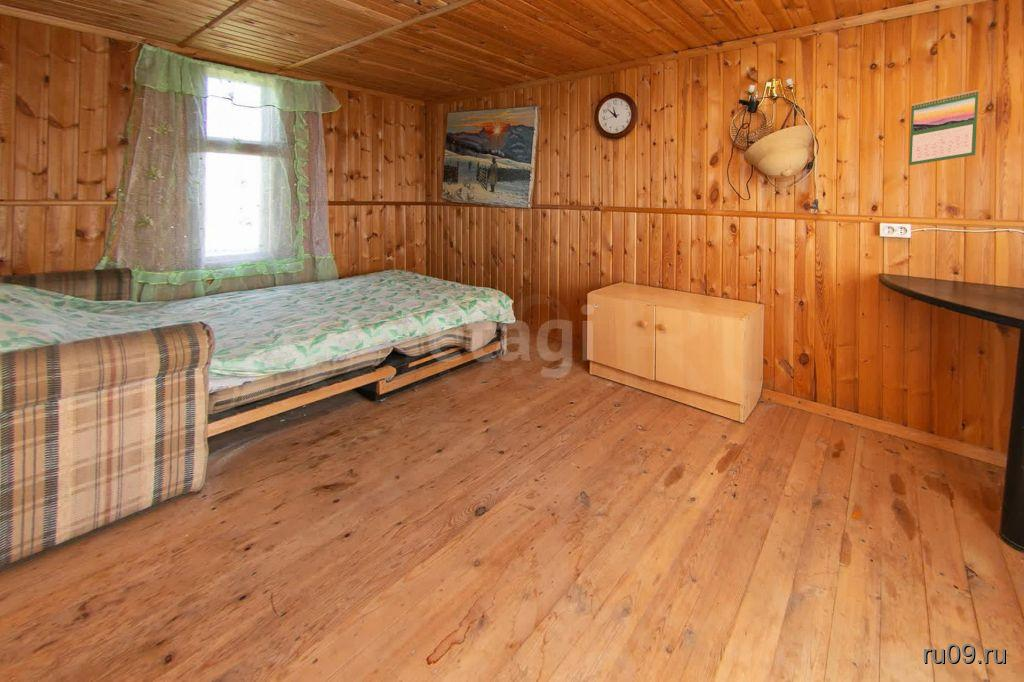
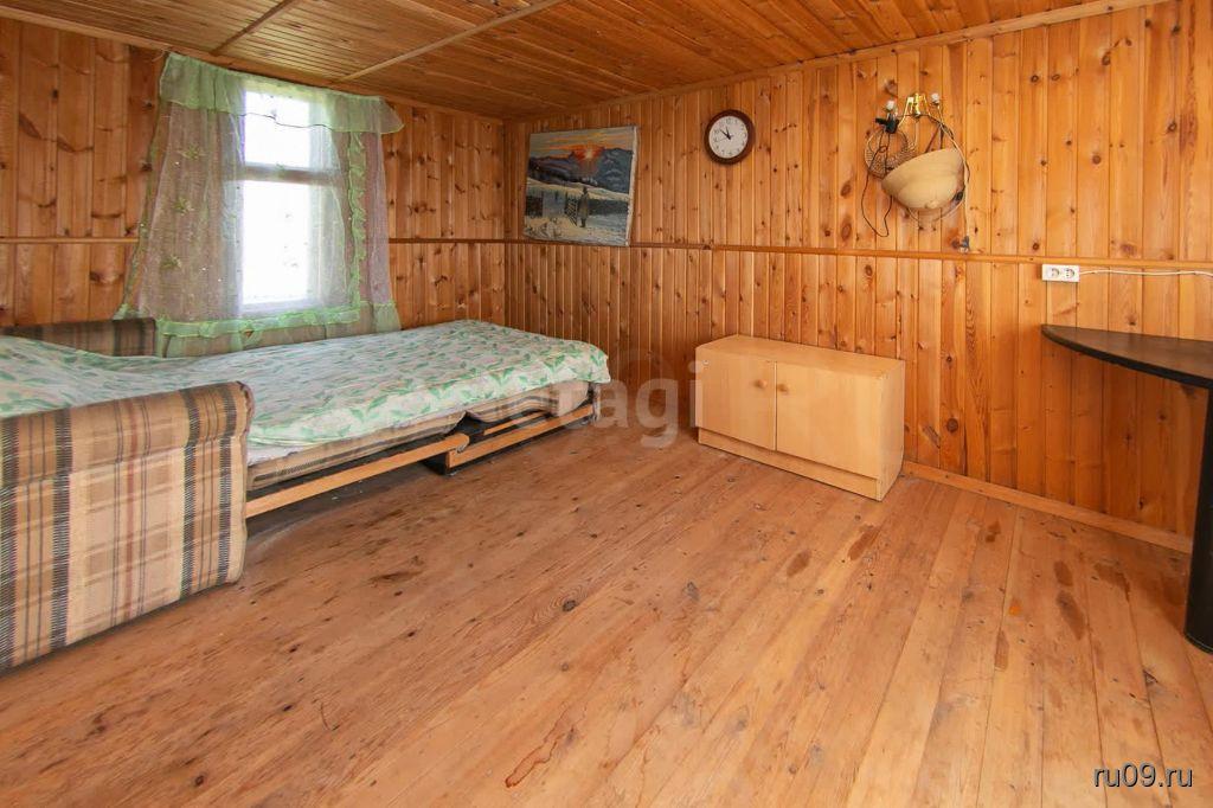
- calendar (942, 128)
